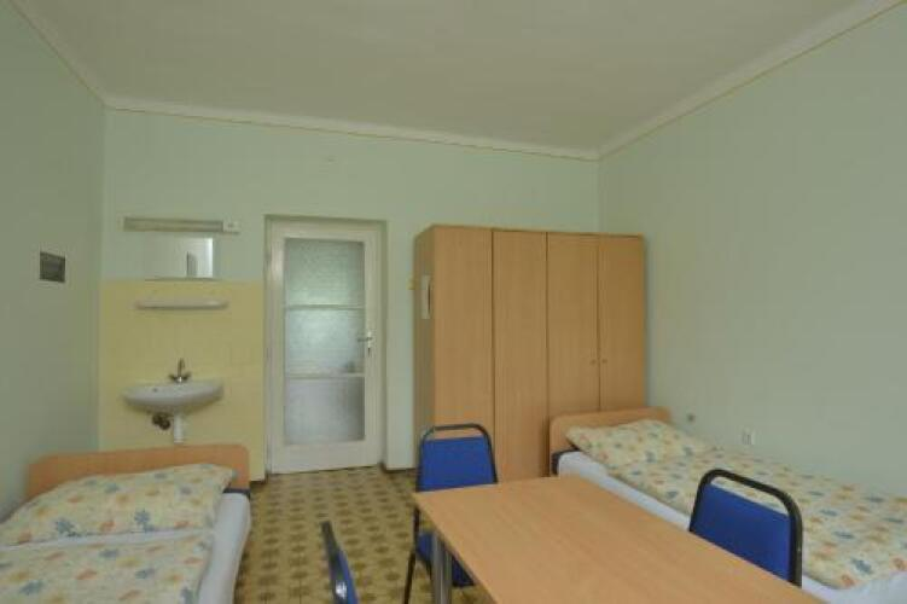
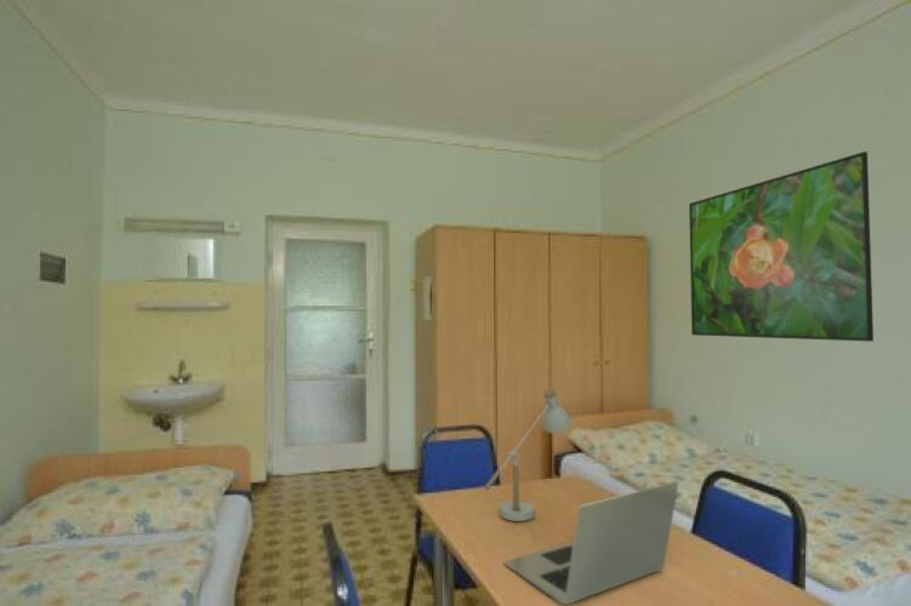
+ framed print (763, 259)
+ laptop (587, 524)
+ desk lamp (519, 445)
